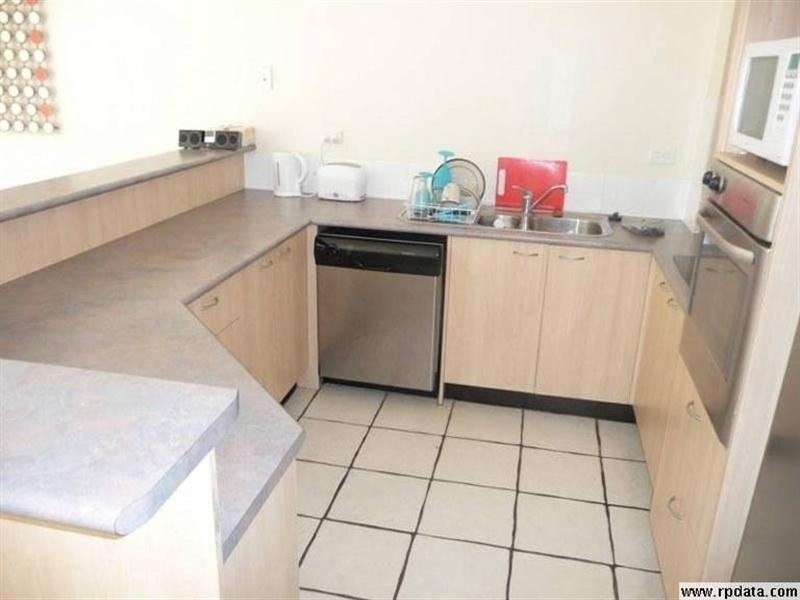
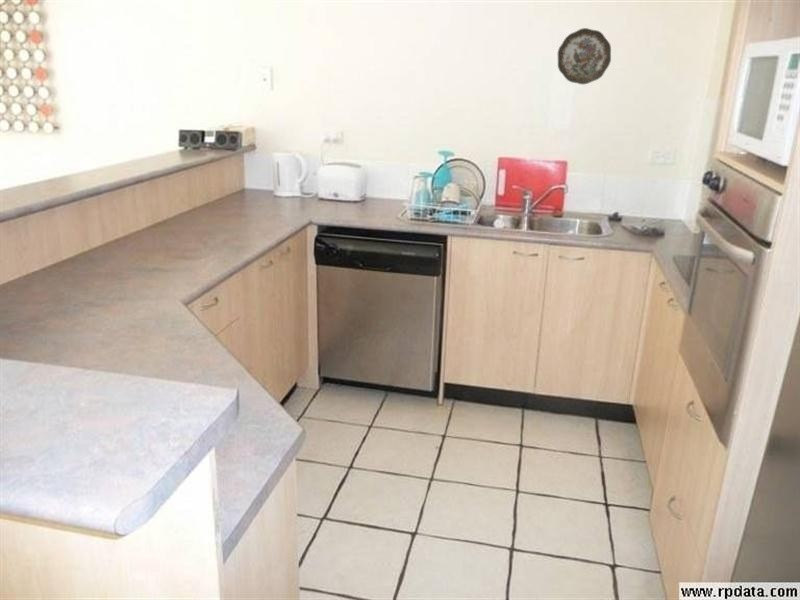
+ decorative plate (583, 56)
